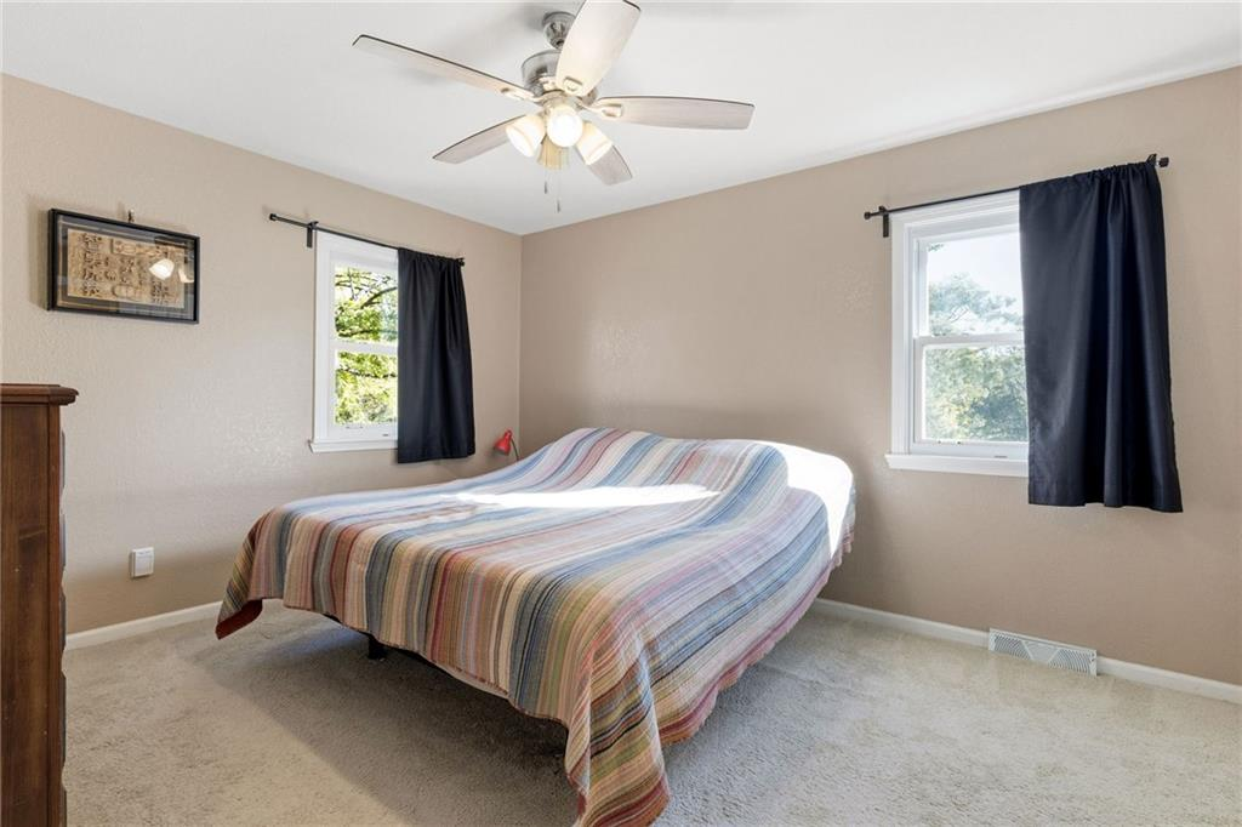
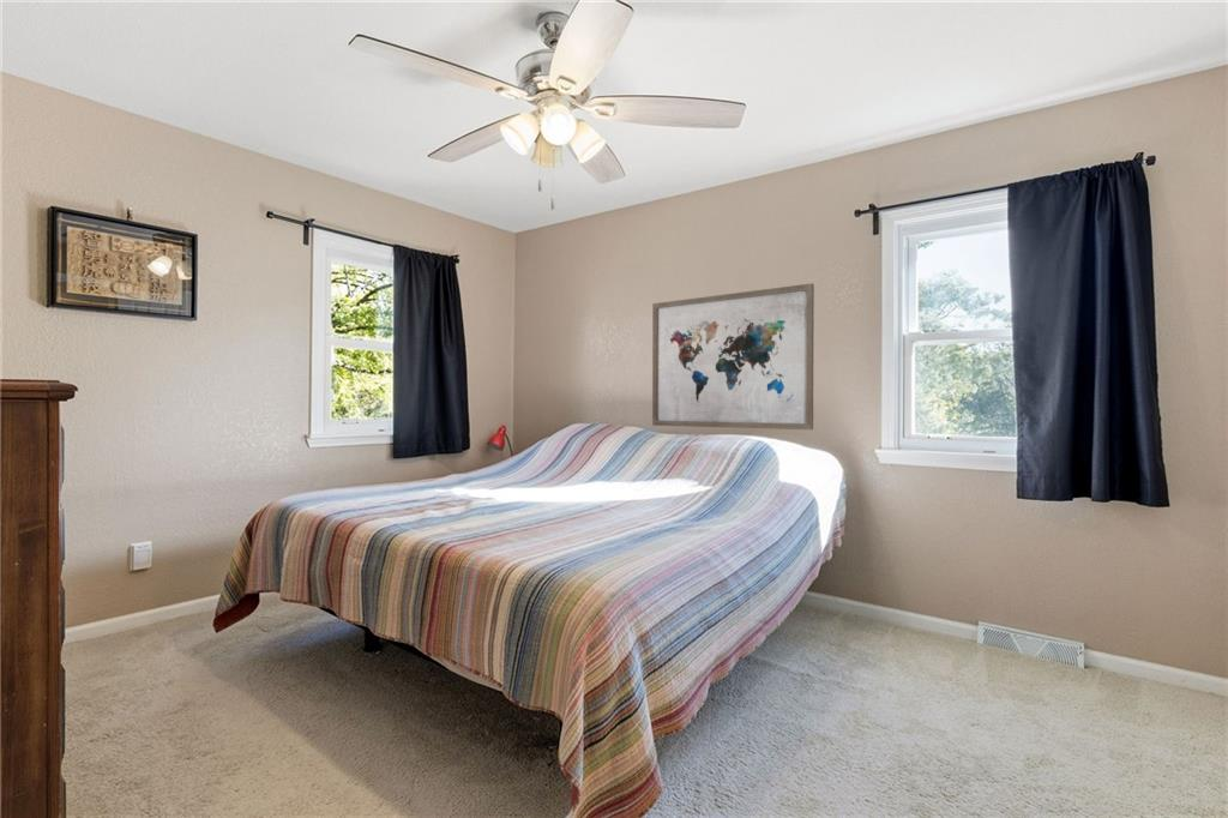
+ wall art (726, 361)
